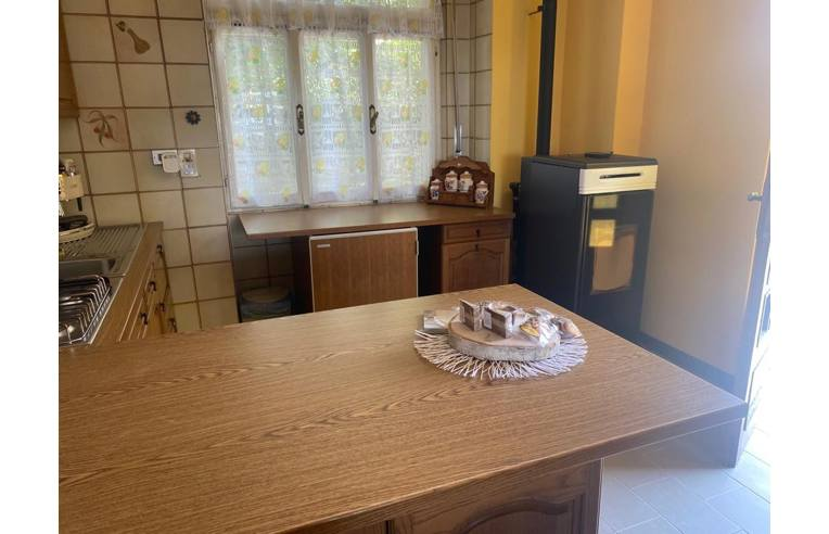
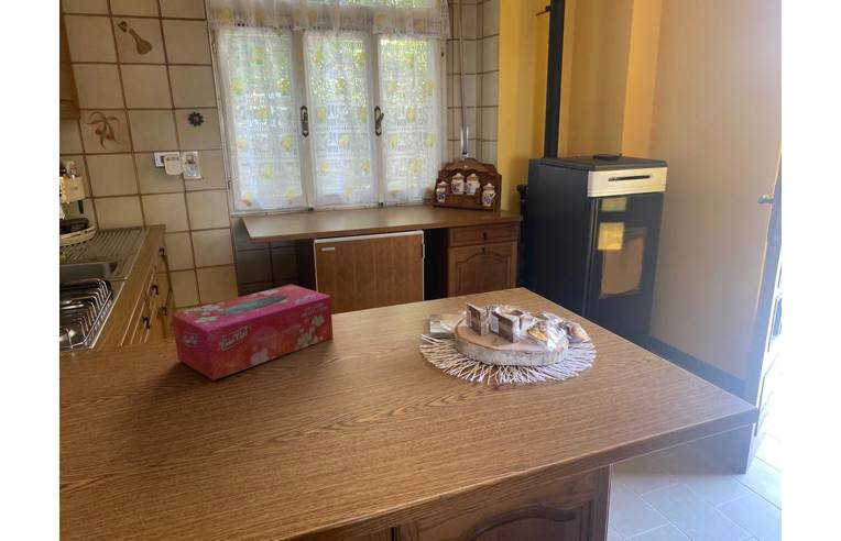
+ tissue box (256, 325)
